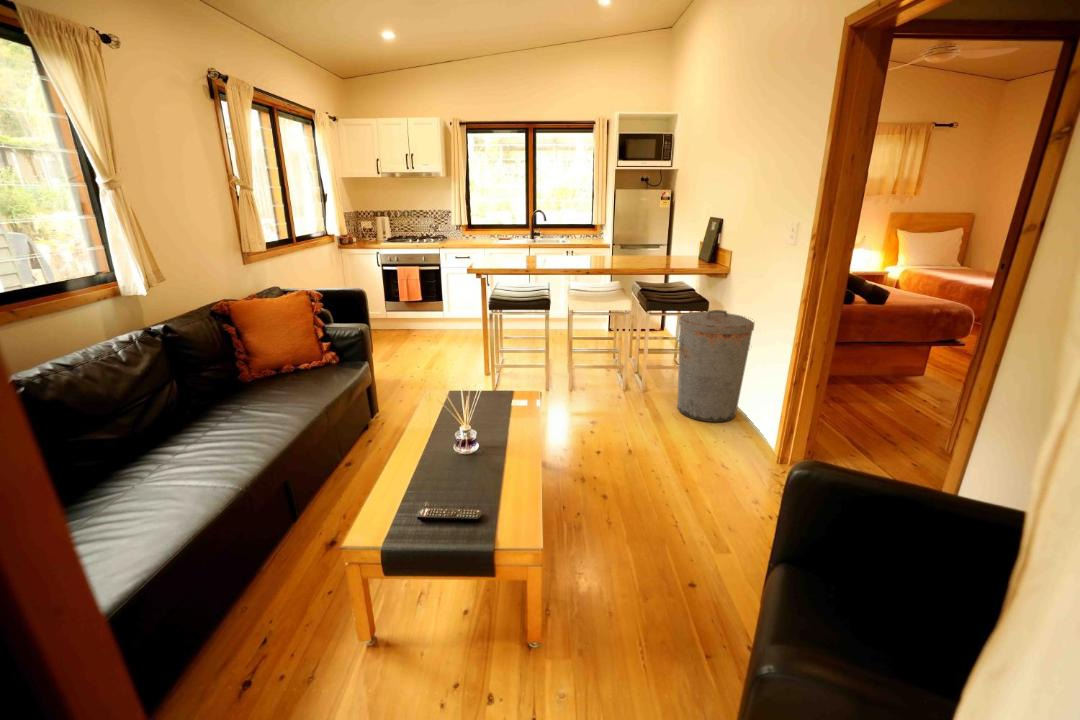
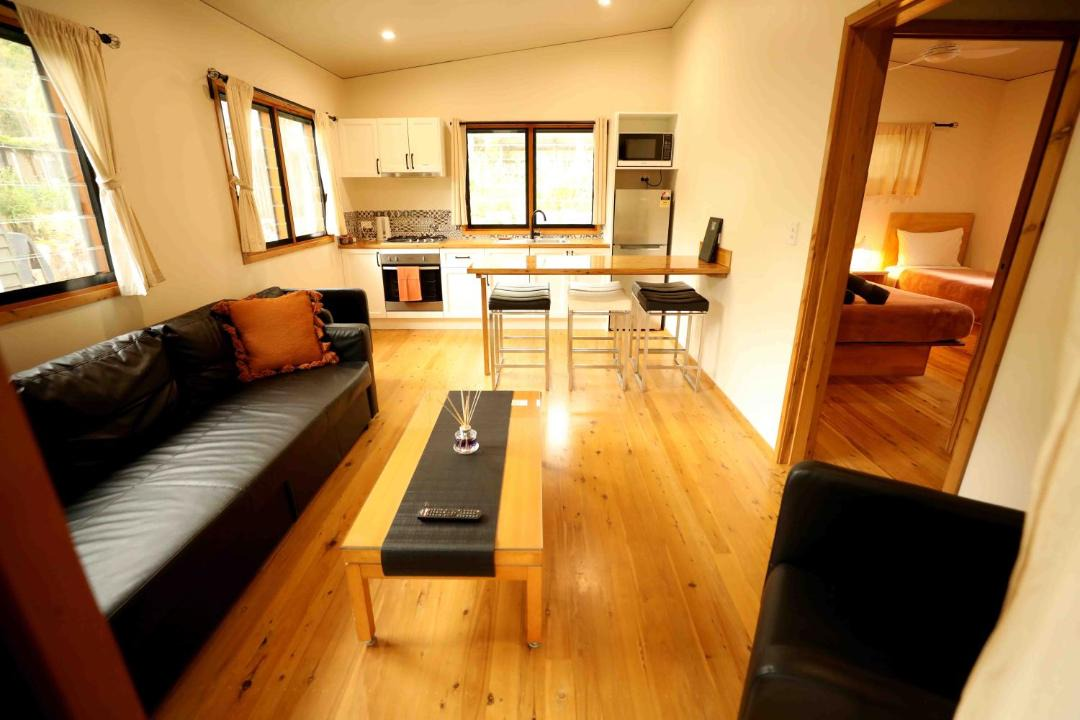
- trash can (711, 361)
